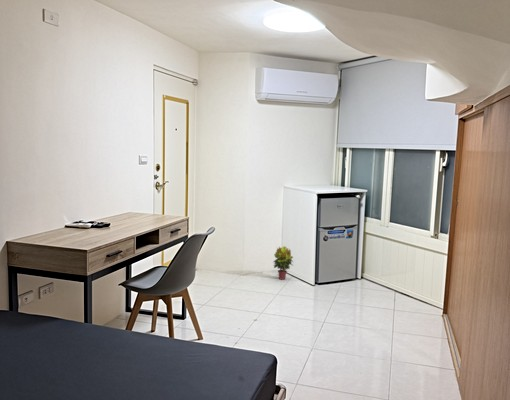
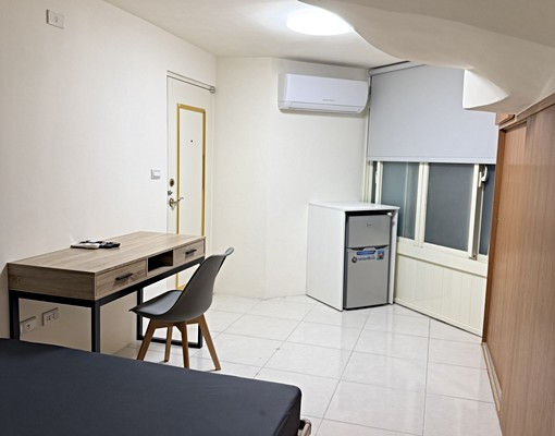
- potted plant (283, 262)
